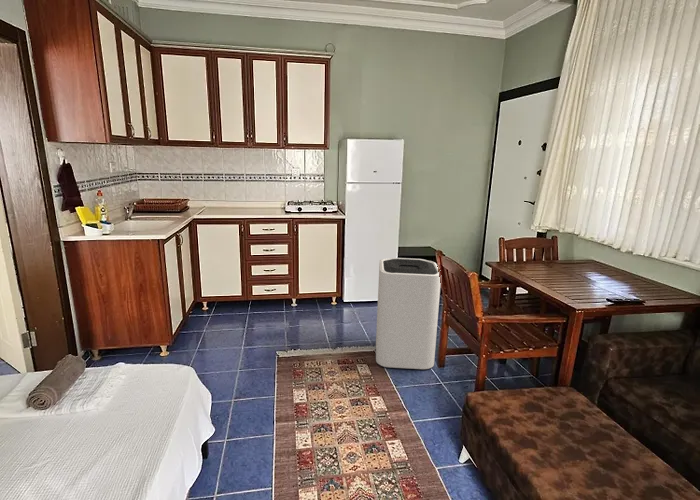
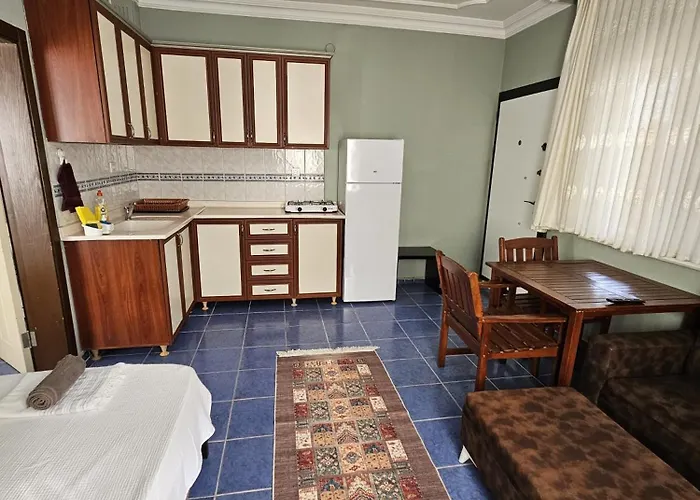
- trash can (406, 310)
